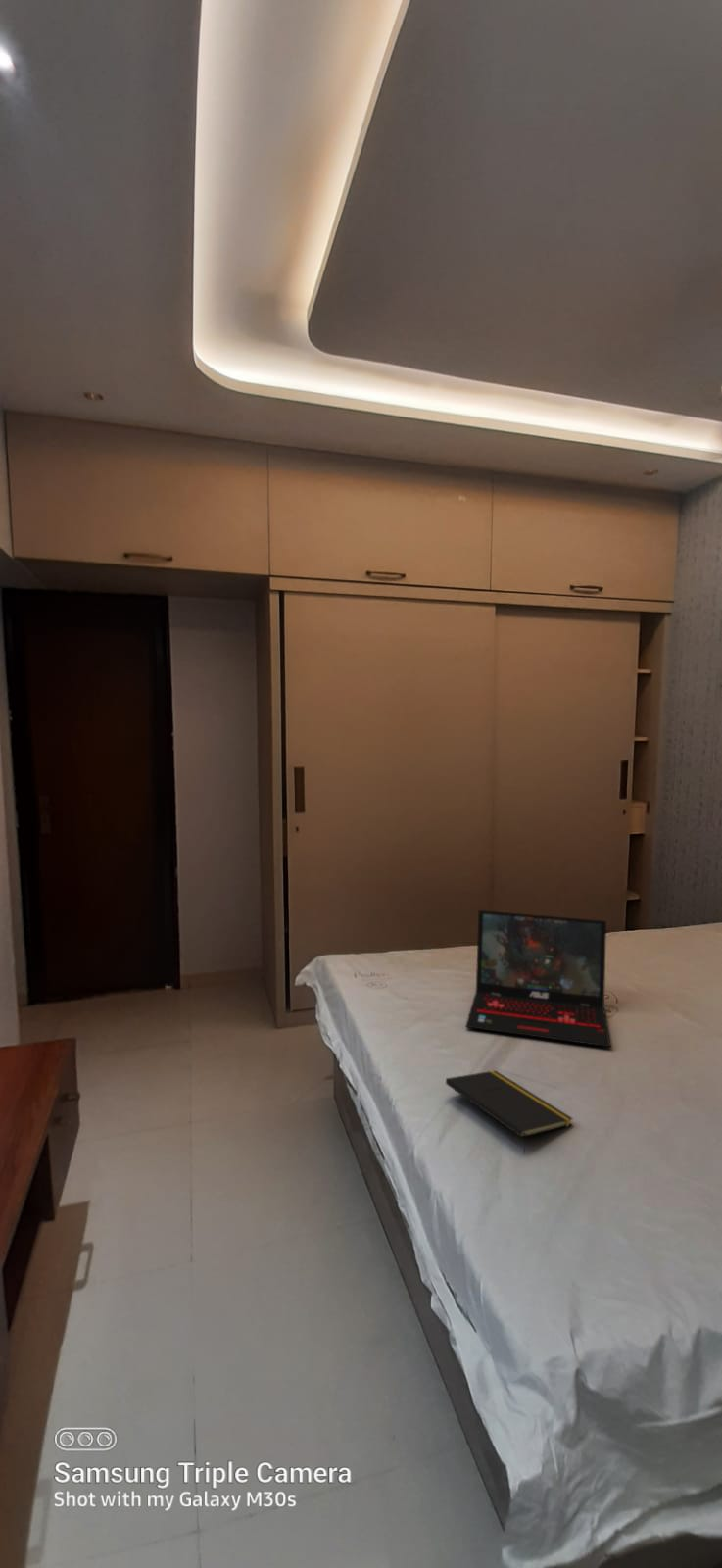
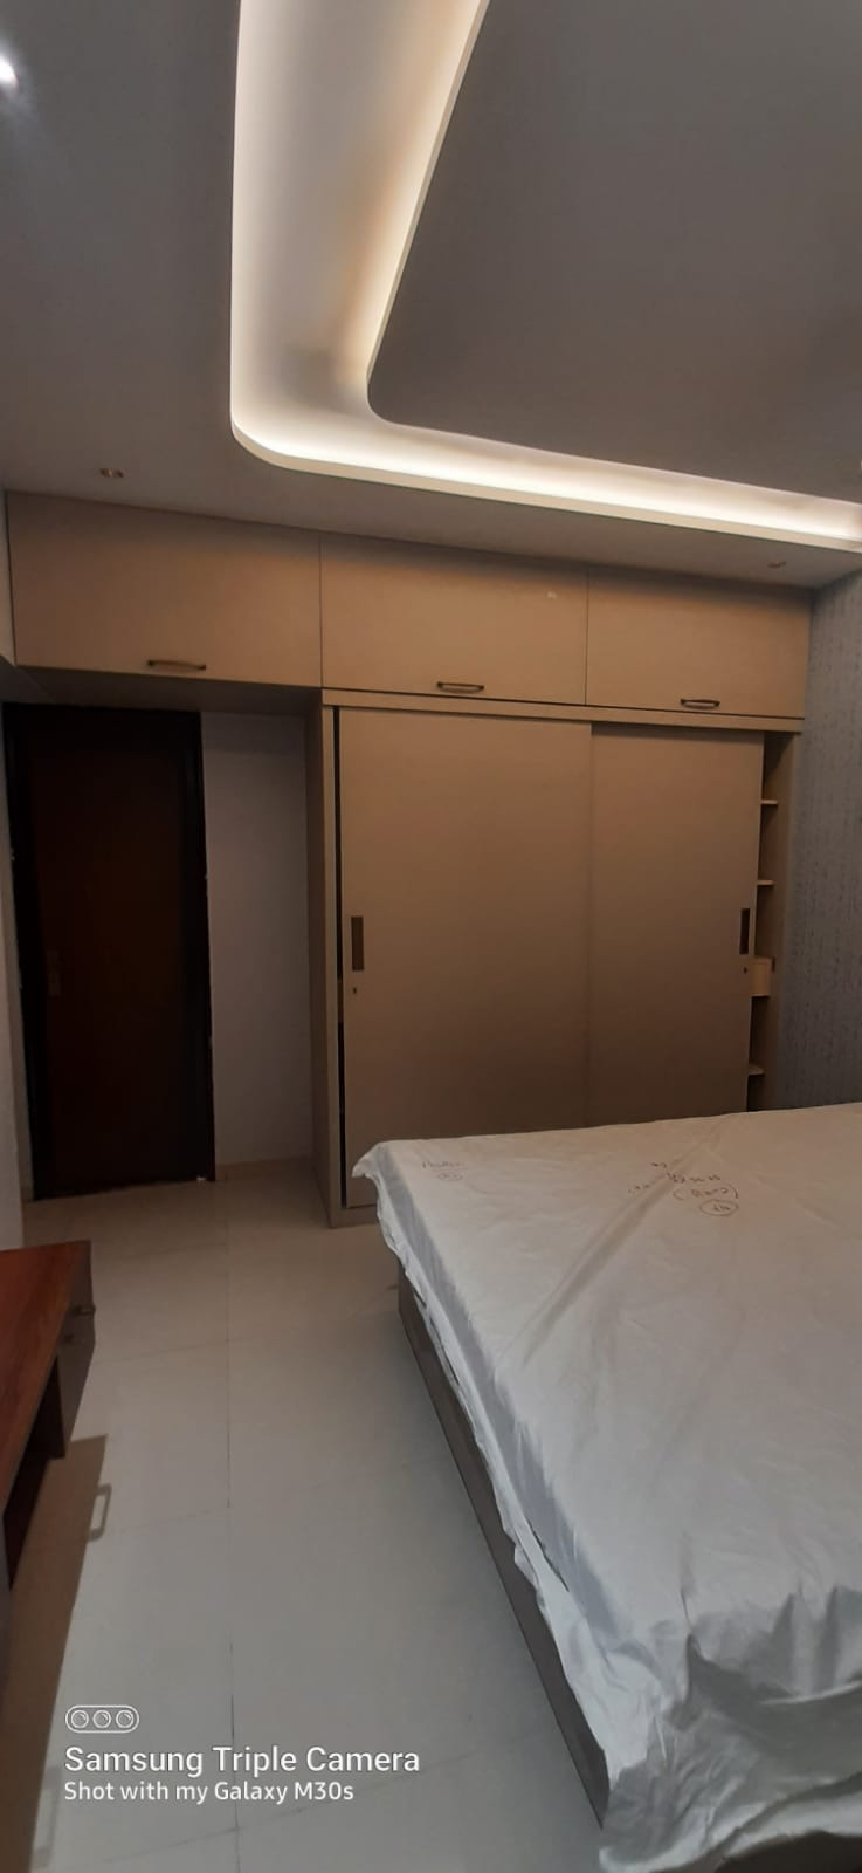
- laptop (538, 973)
- notepad (506, 1101)
